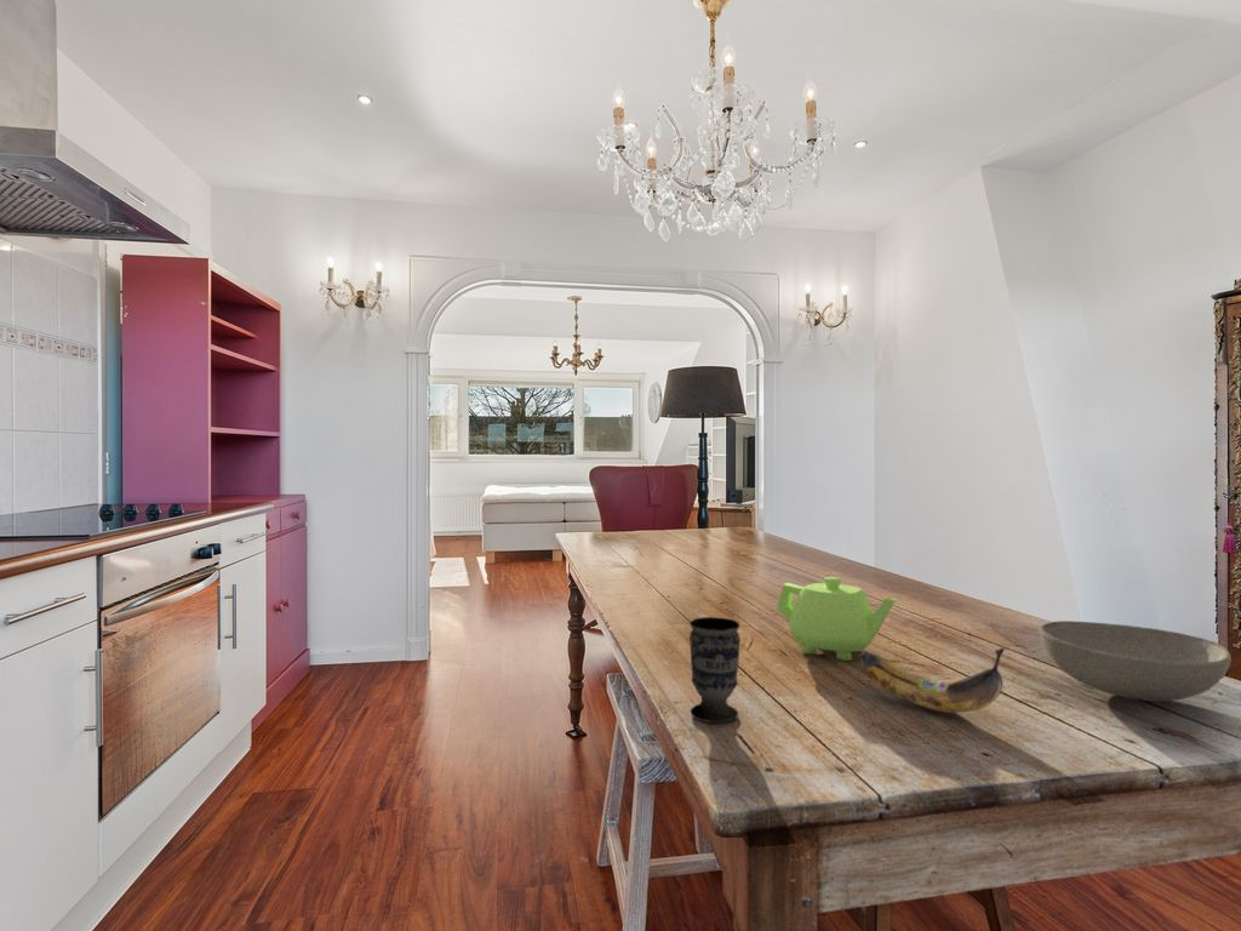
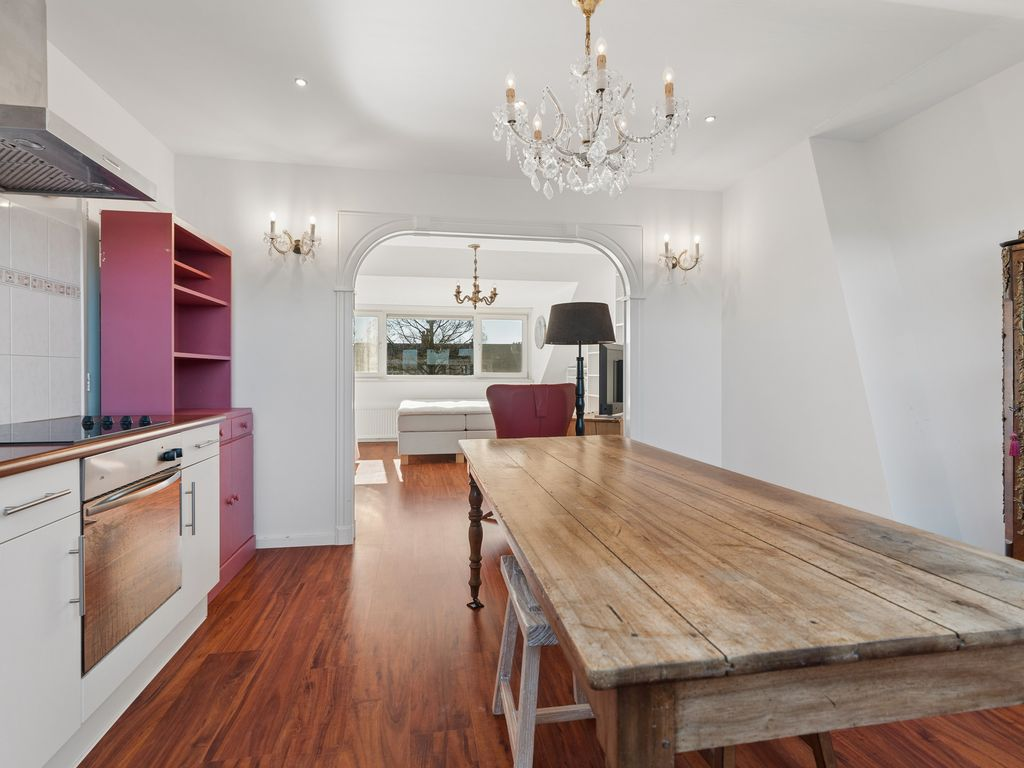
- bowl (1128, 666)
- teapot (833, 613)
- banana (927, 678)
- cup (714, 668)
